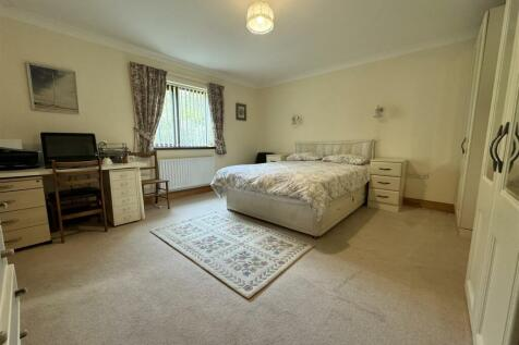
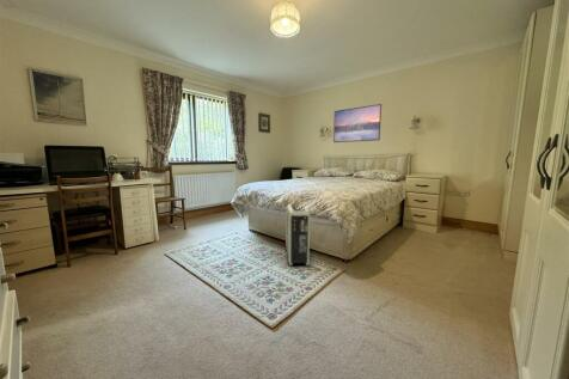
+ air purifier (296, 230)
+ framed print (355, 124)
